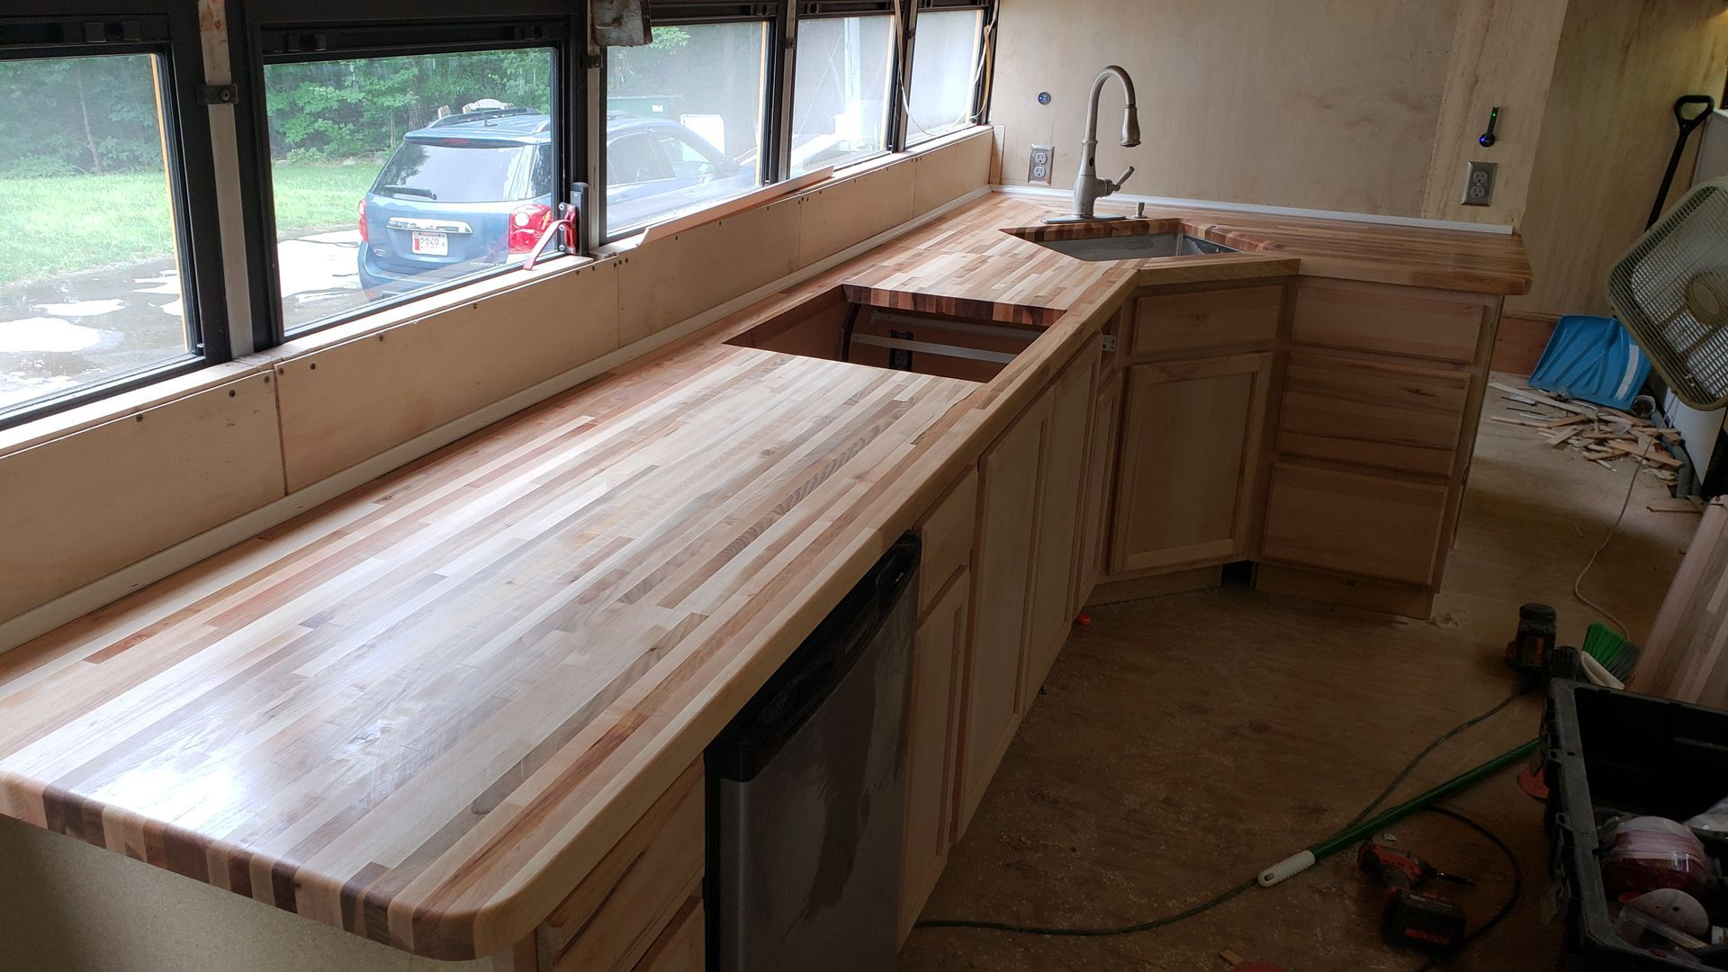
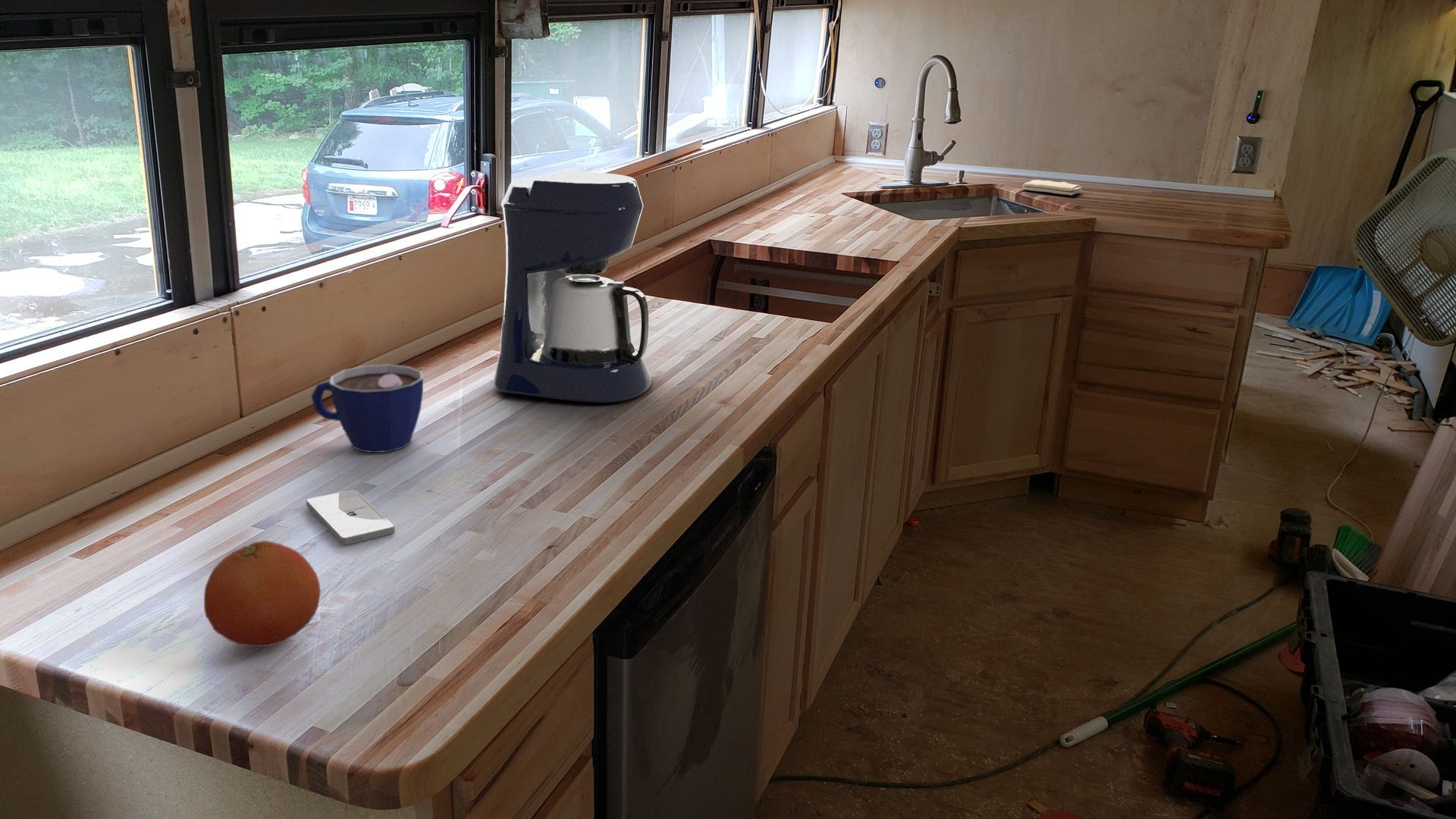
+ cup (365, 408)
+ fruit (262, 592)
+ smartphone (350, 516)
+ coffee maker (573, 281)
+ washcloth (1052, 187)
